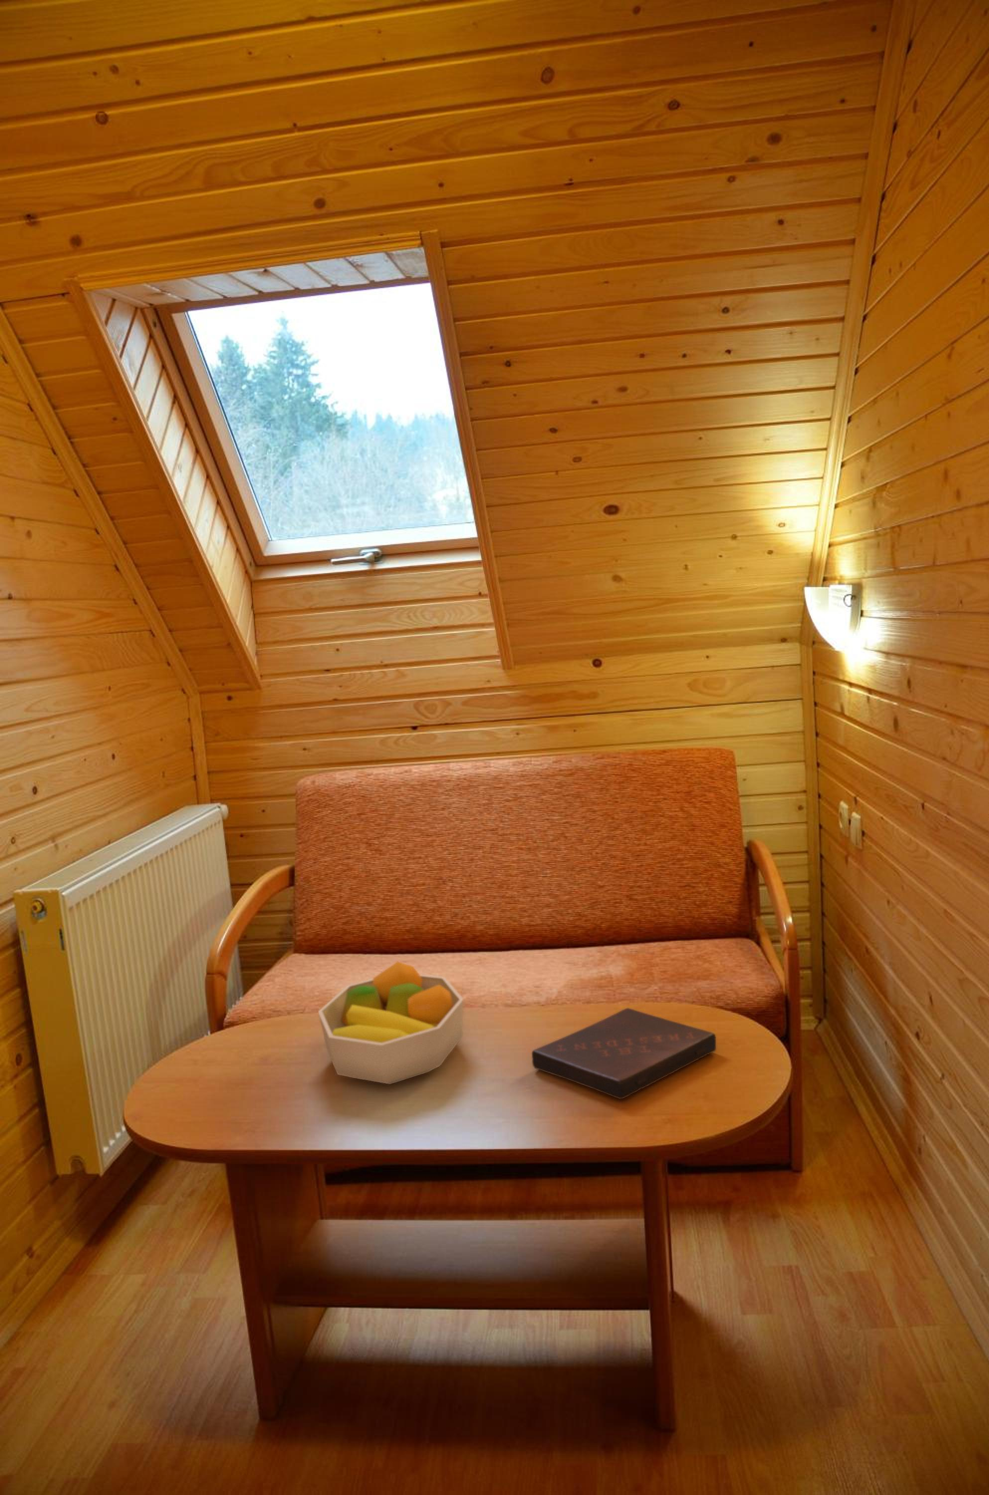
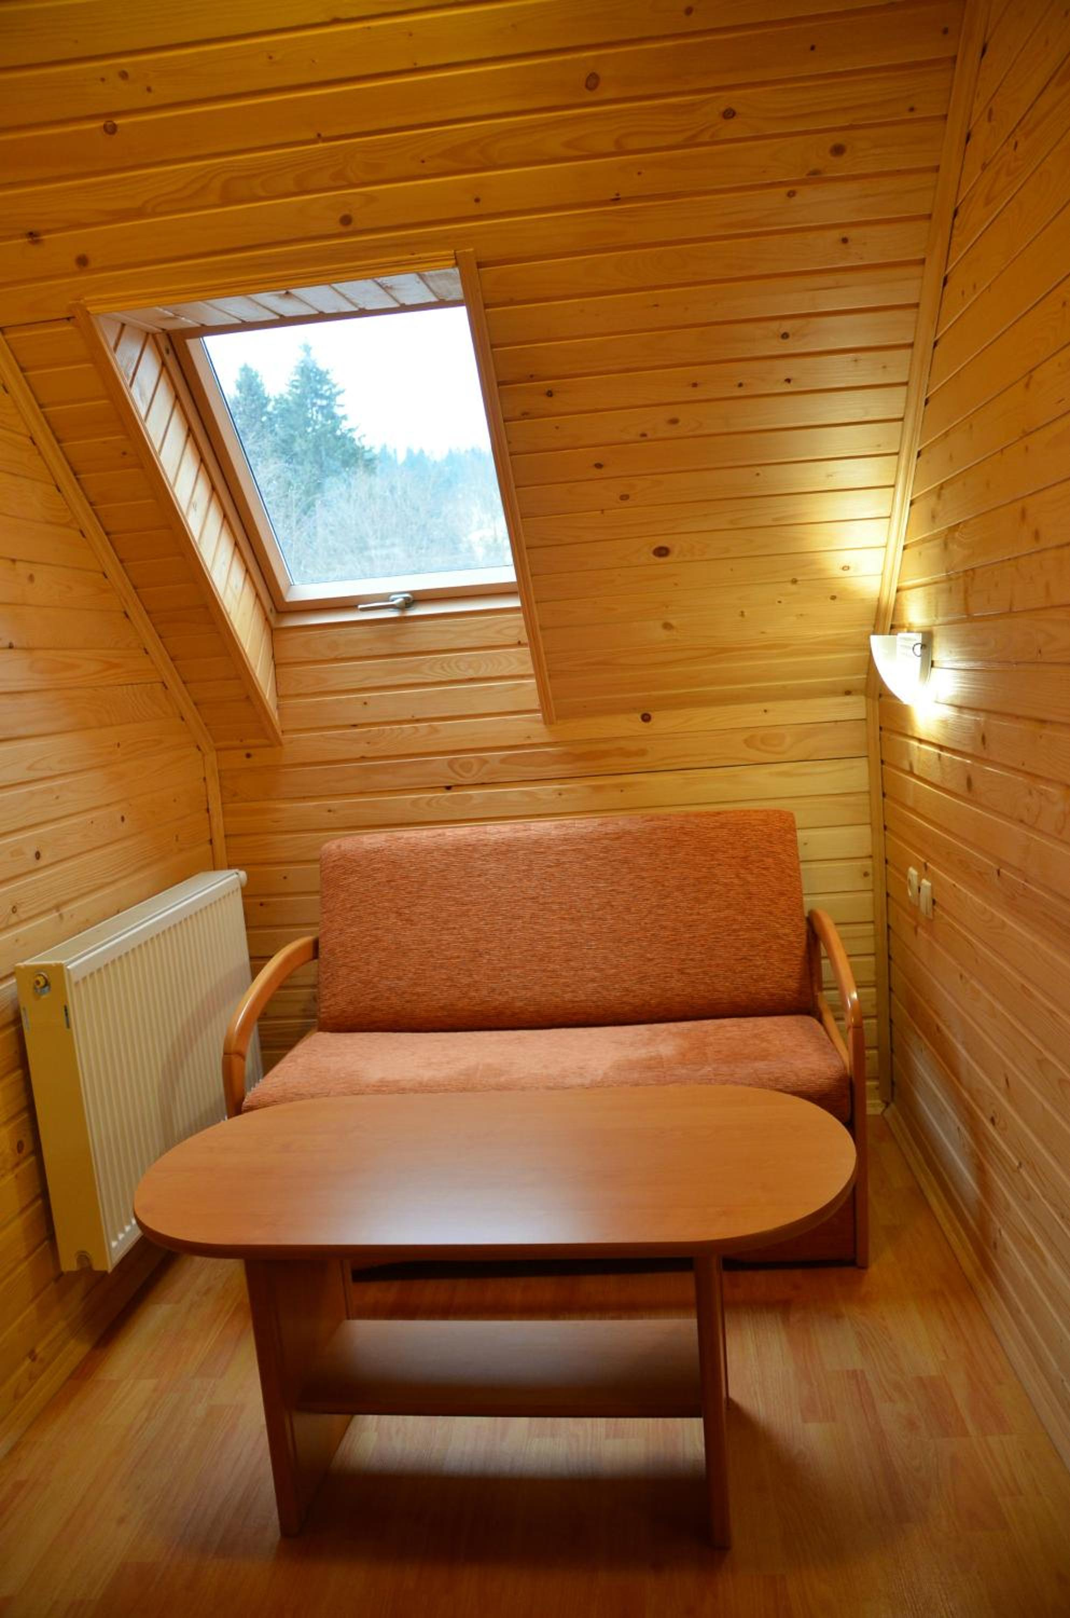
- book (625, 1050)
- fruit bowl (392, 1019)
